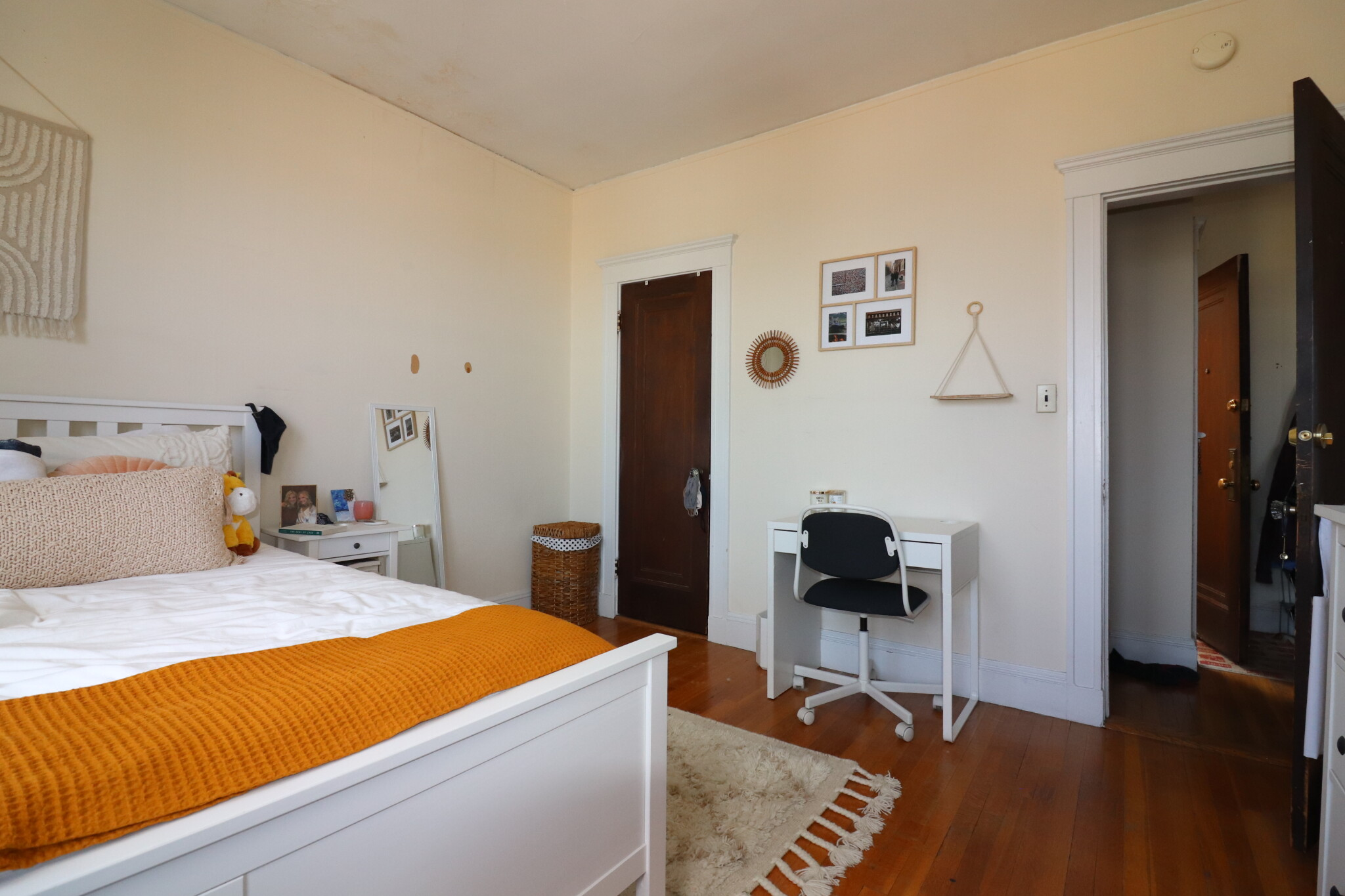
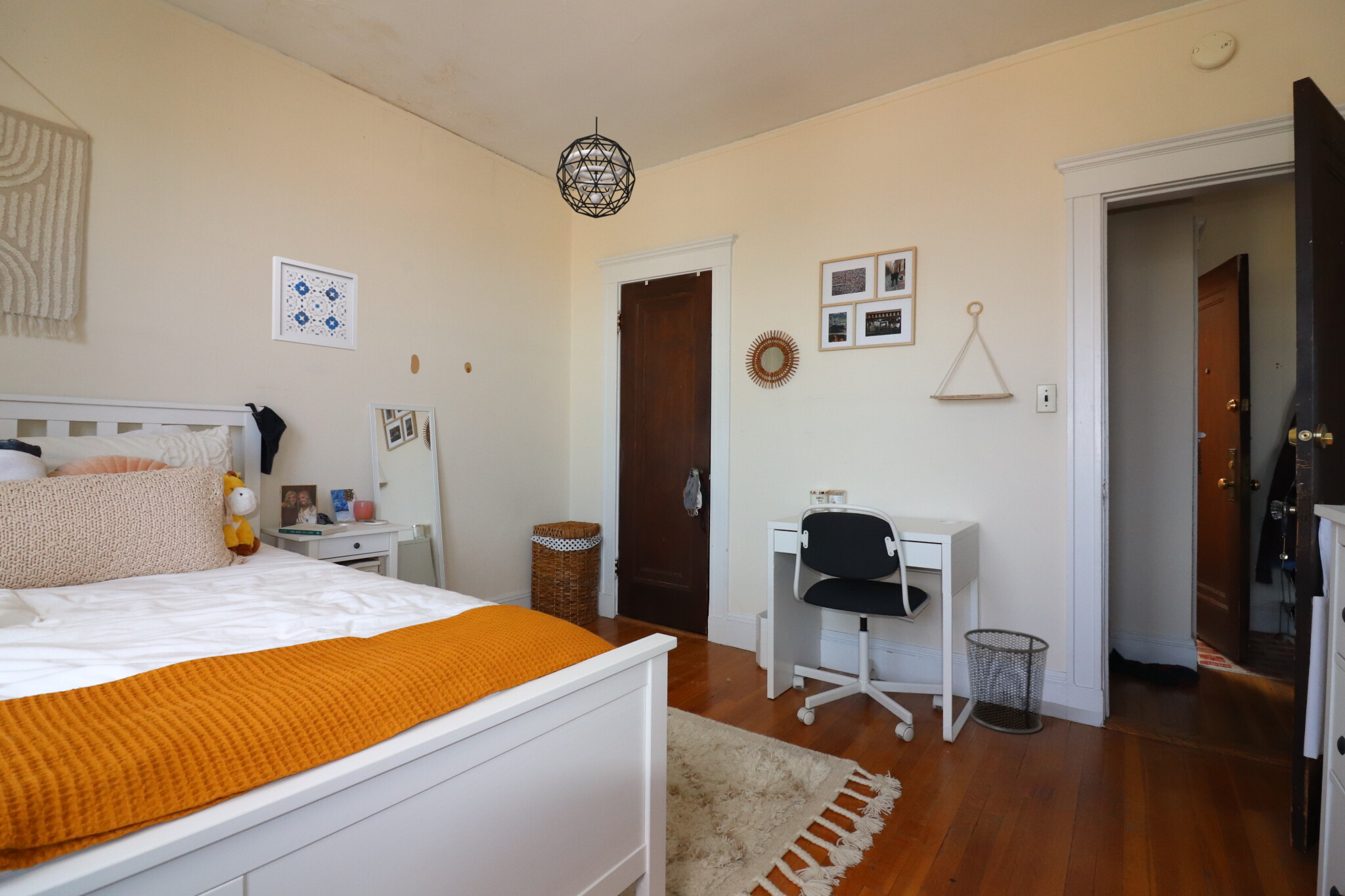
+ pendant light (596, 167)
+ wall art (317, 305)
+ waste bin (1005, 679)
